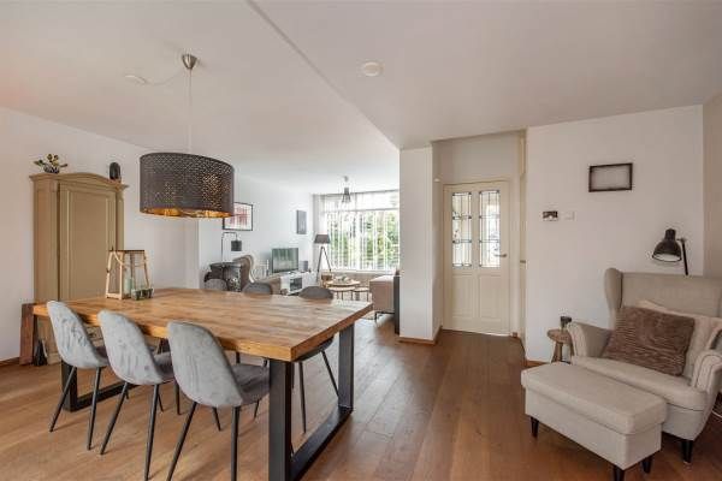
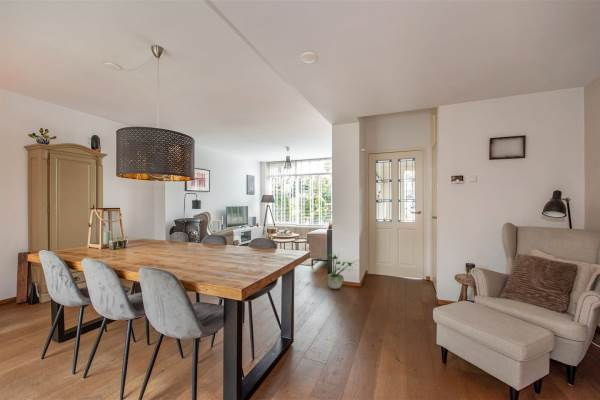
+ potted plant (340, 267)
